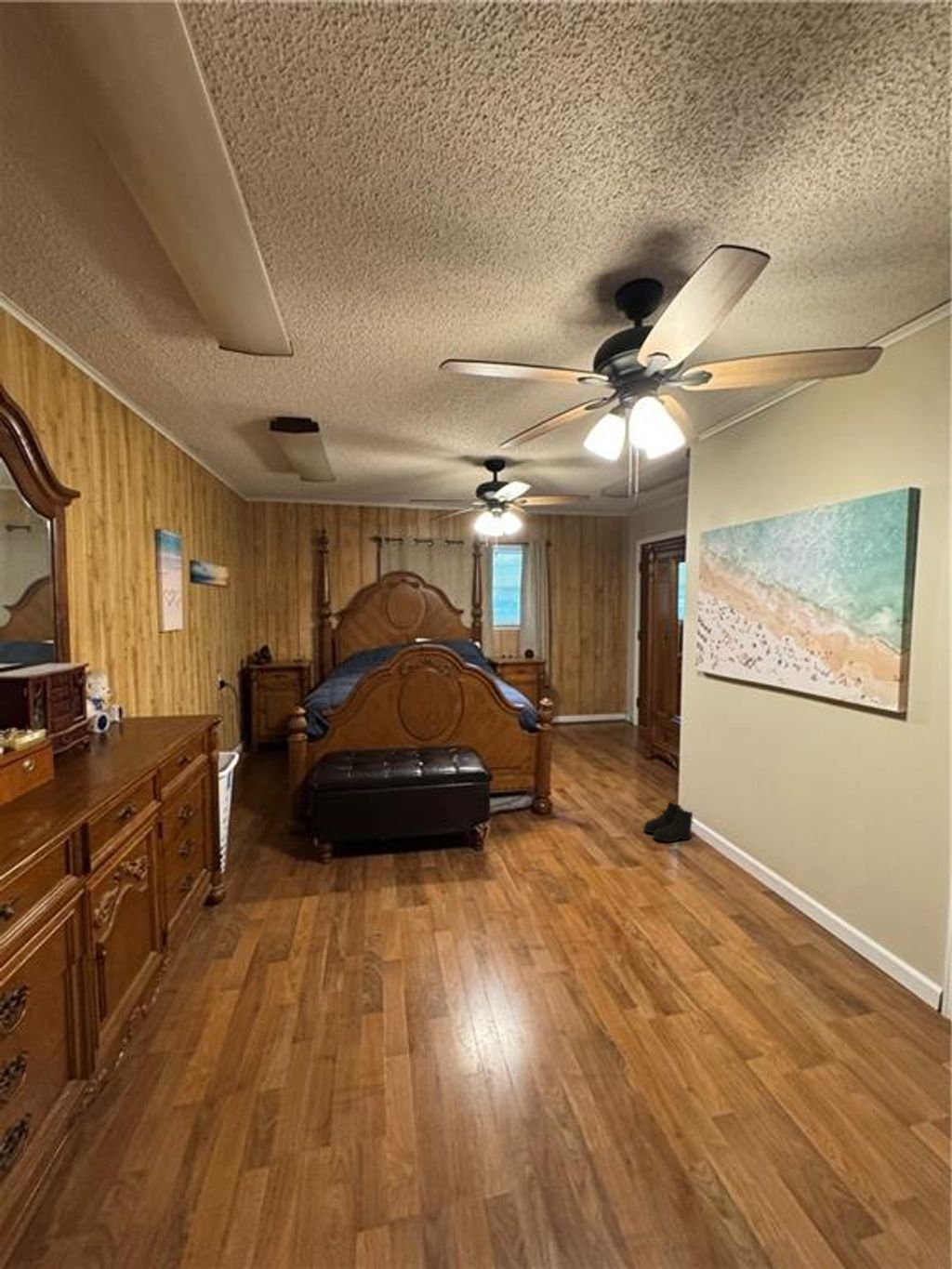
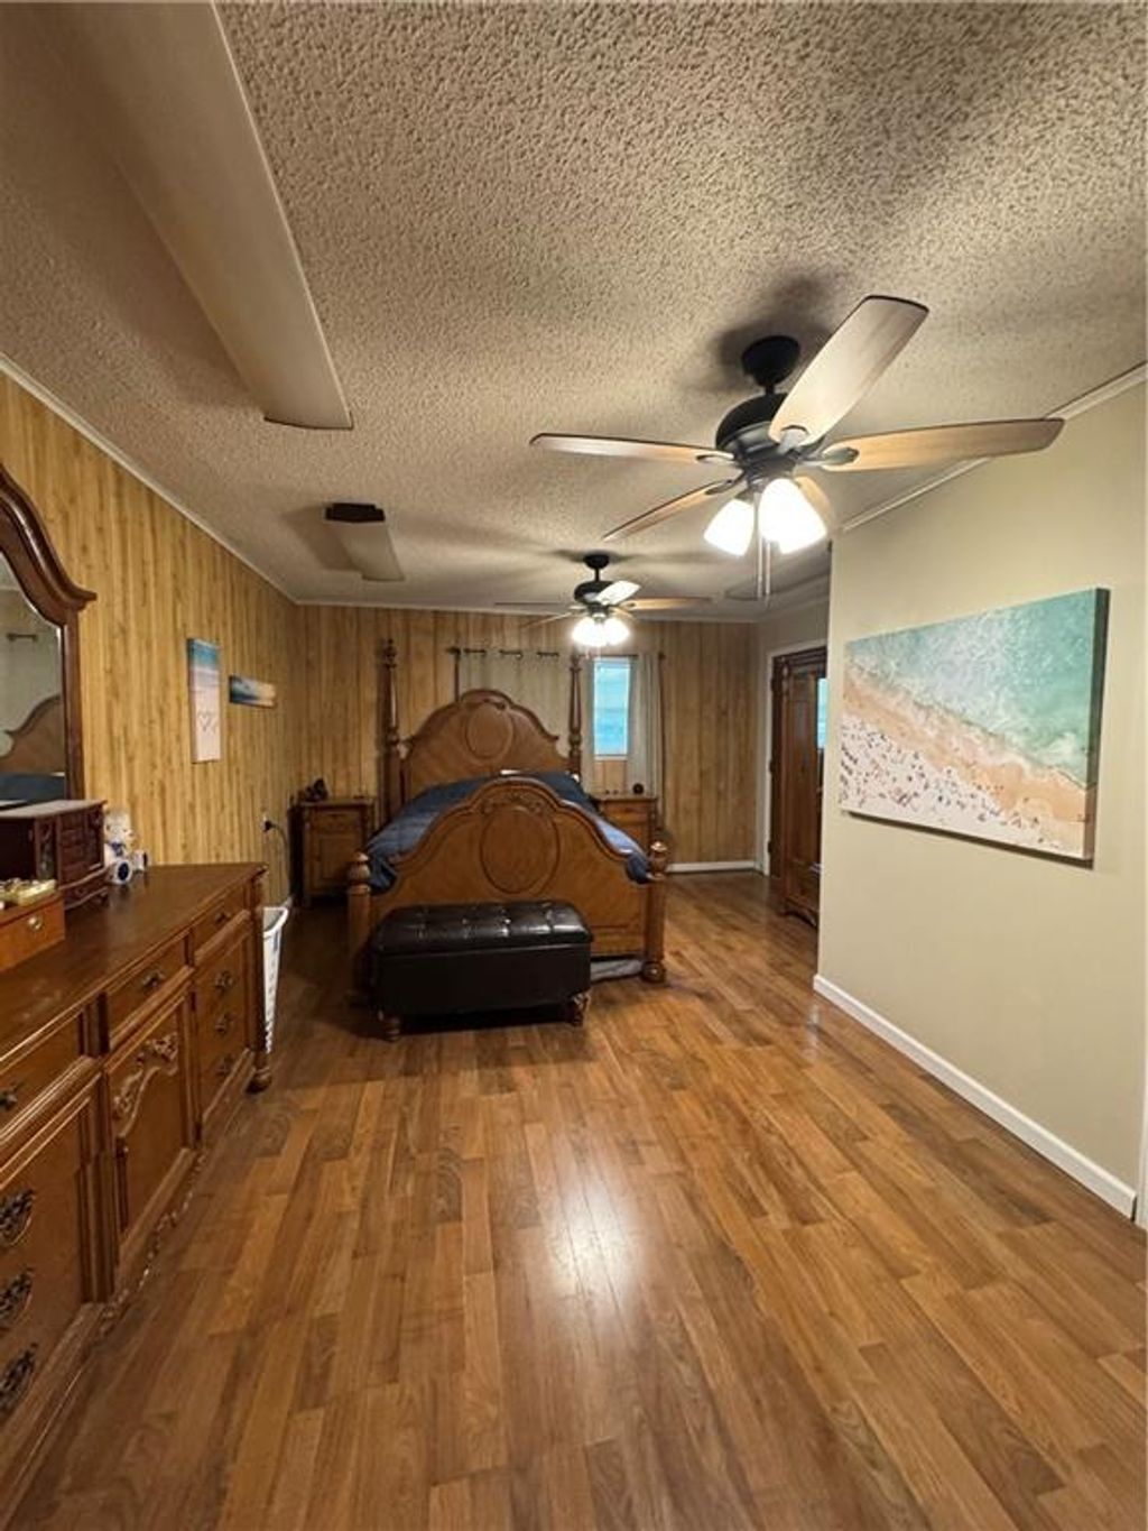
- boots (668, 819)
